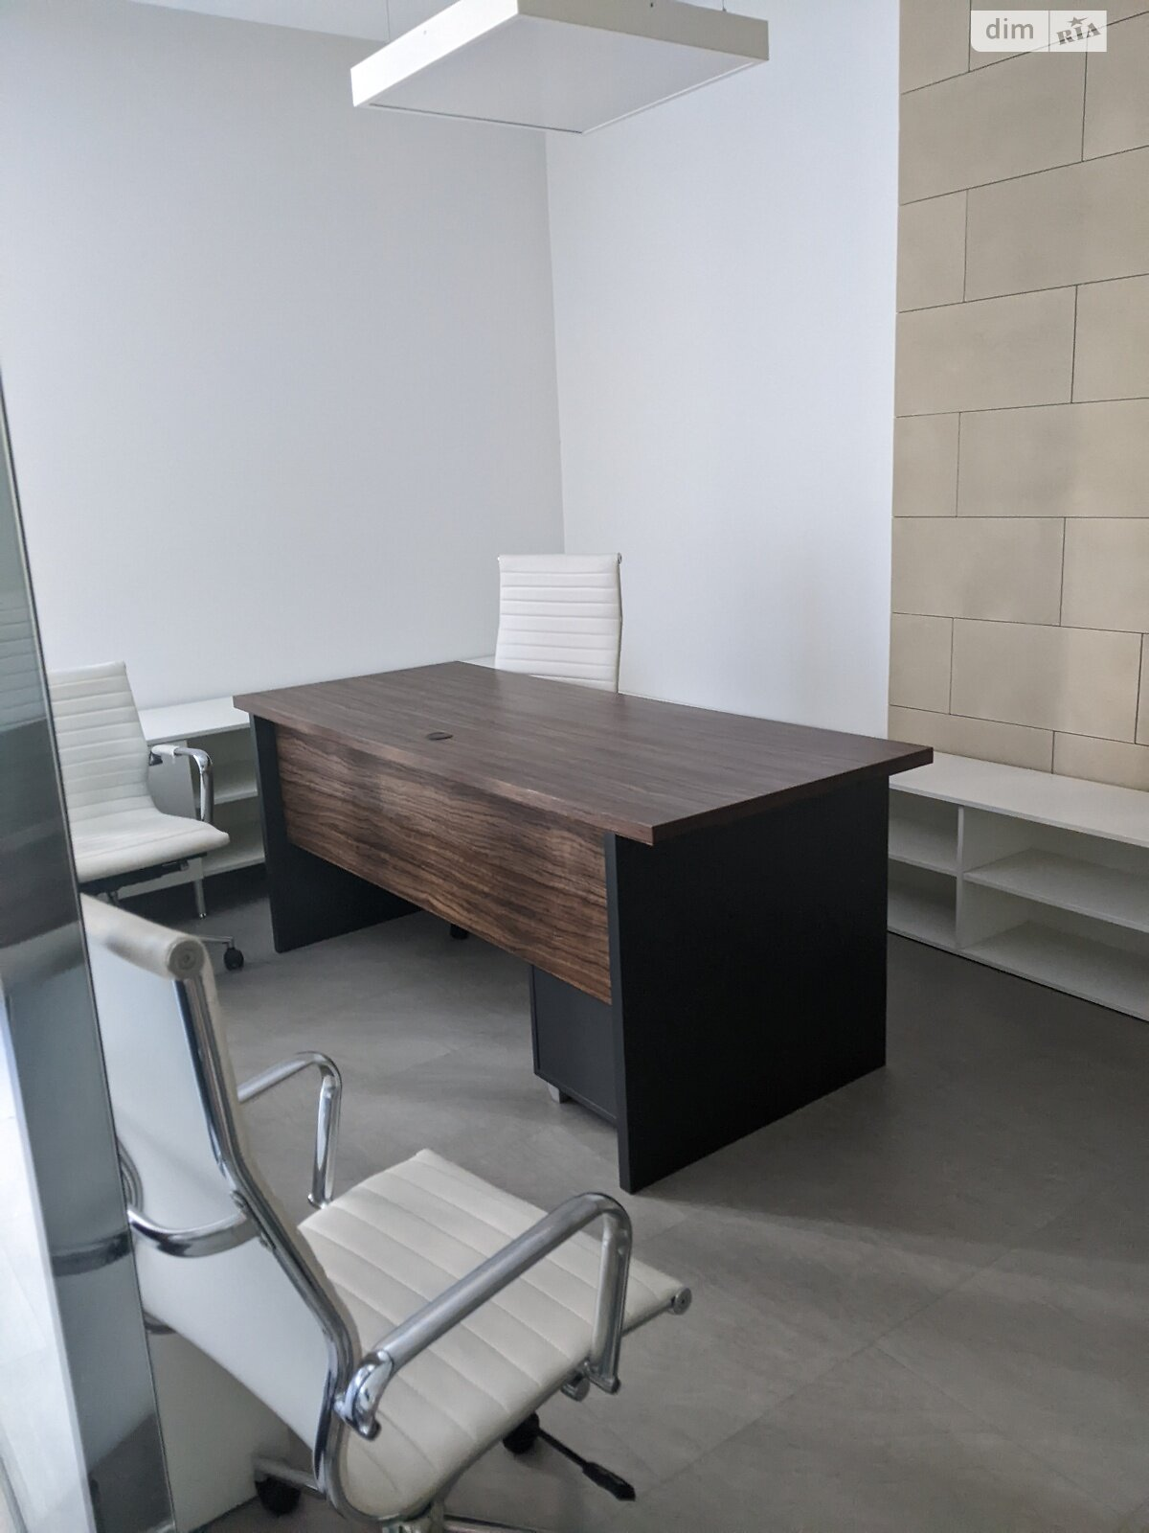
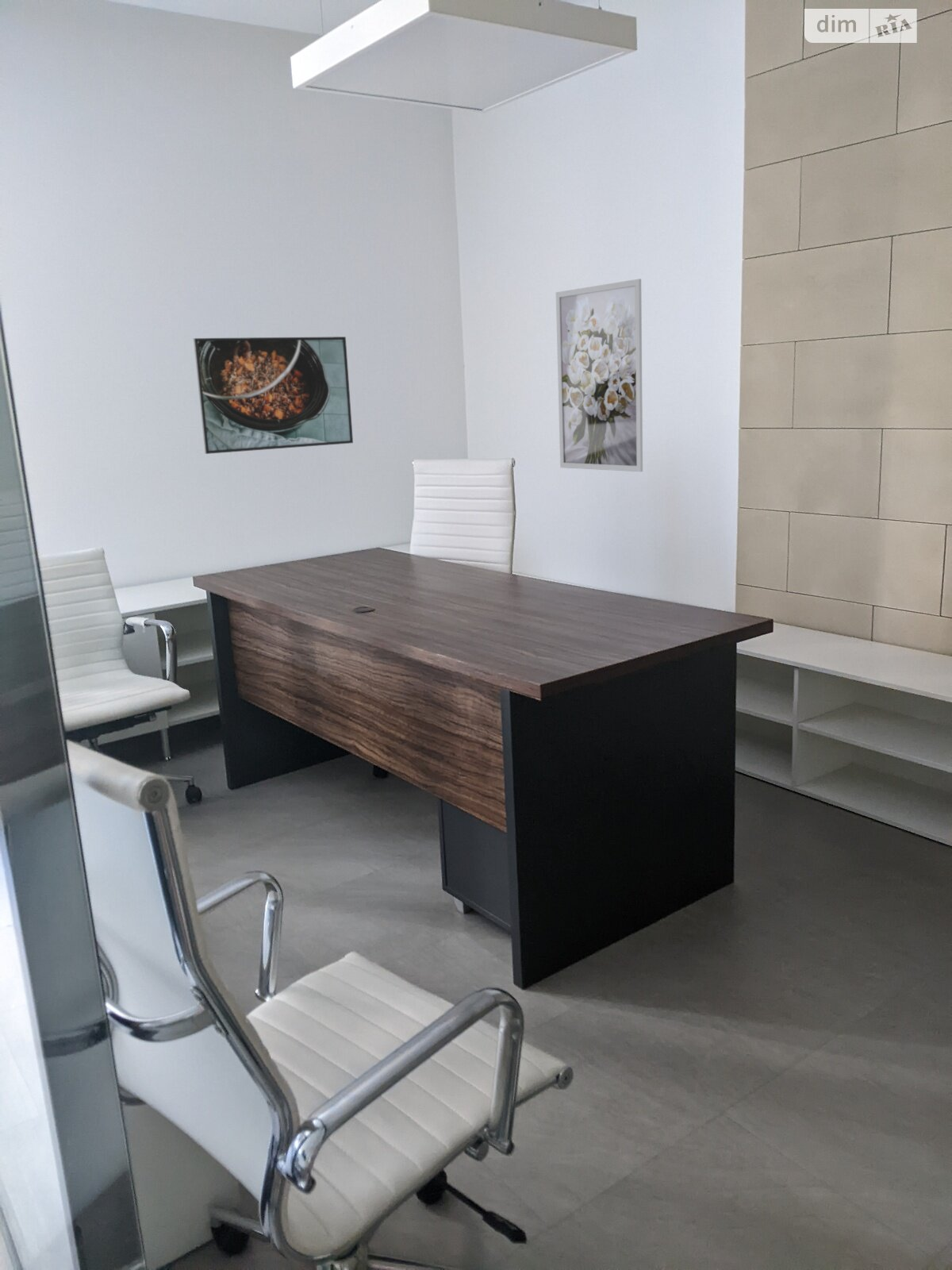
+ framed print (277, 393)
+ wall art (597, 379)
